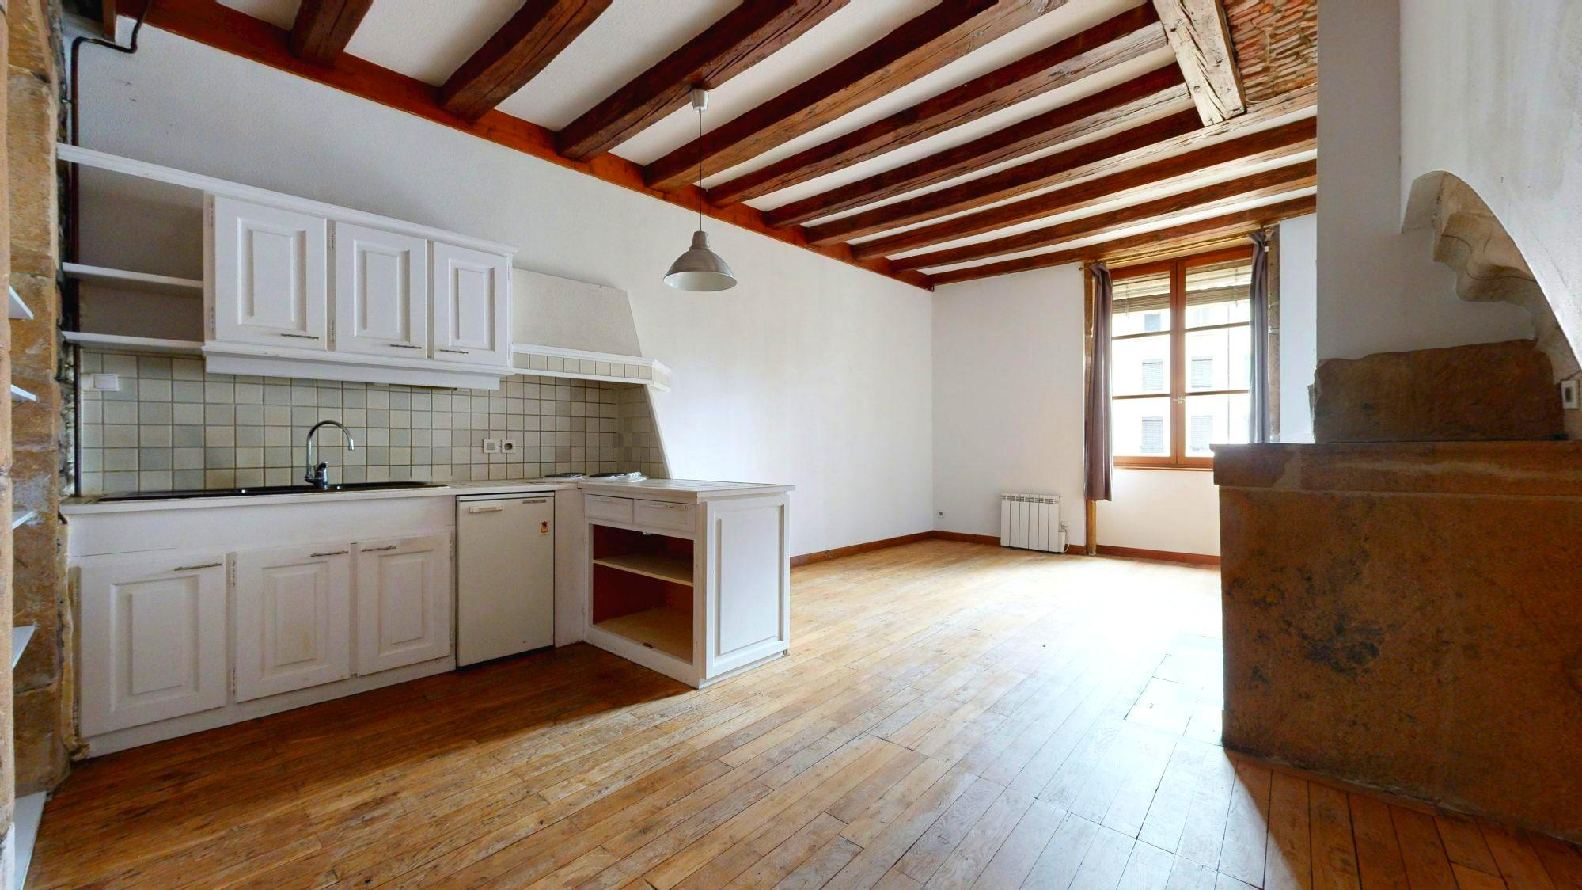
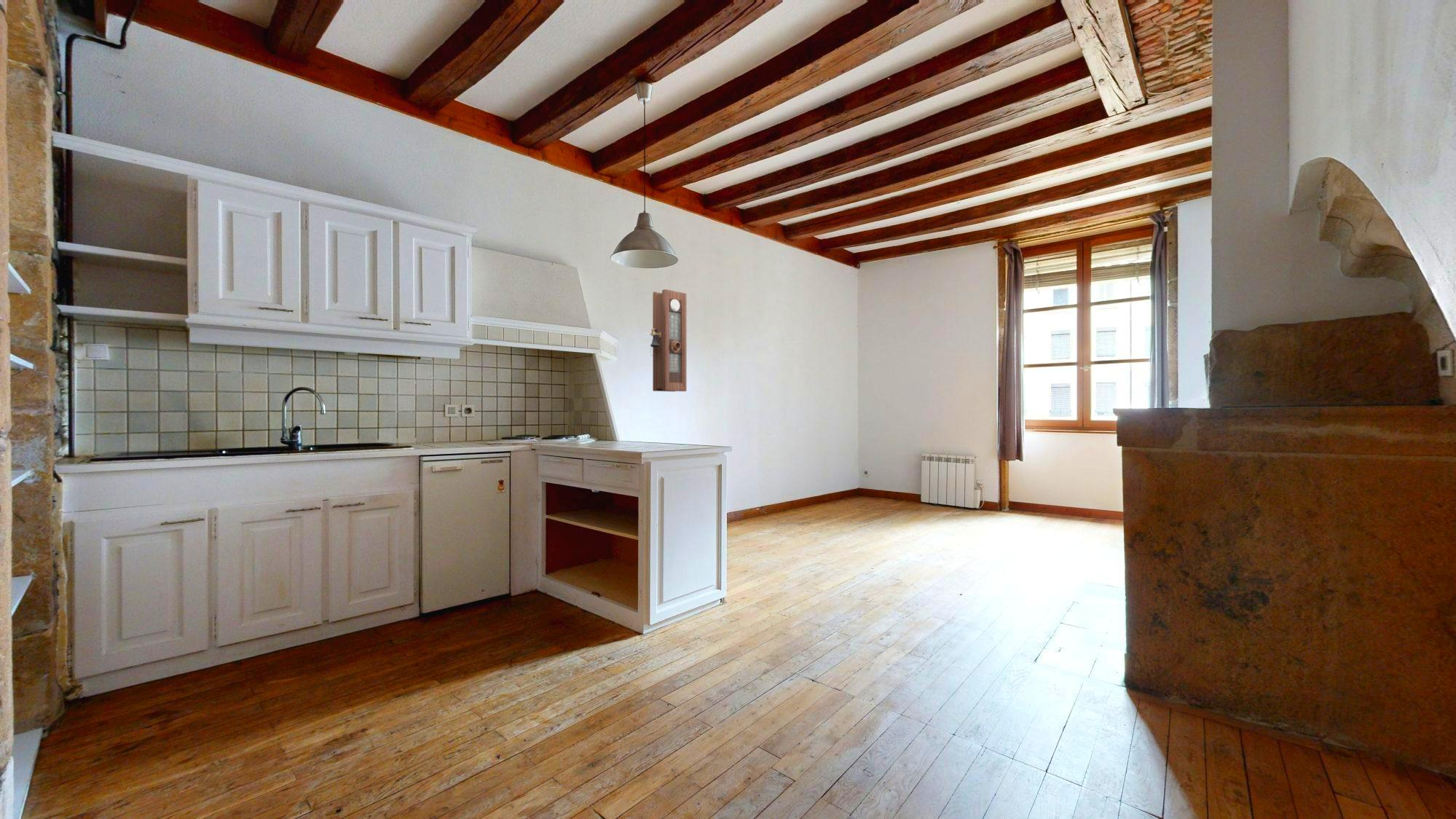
+ pendulum clock (667, 341)
